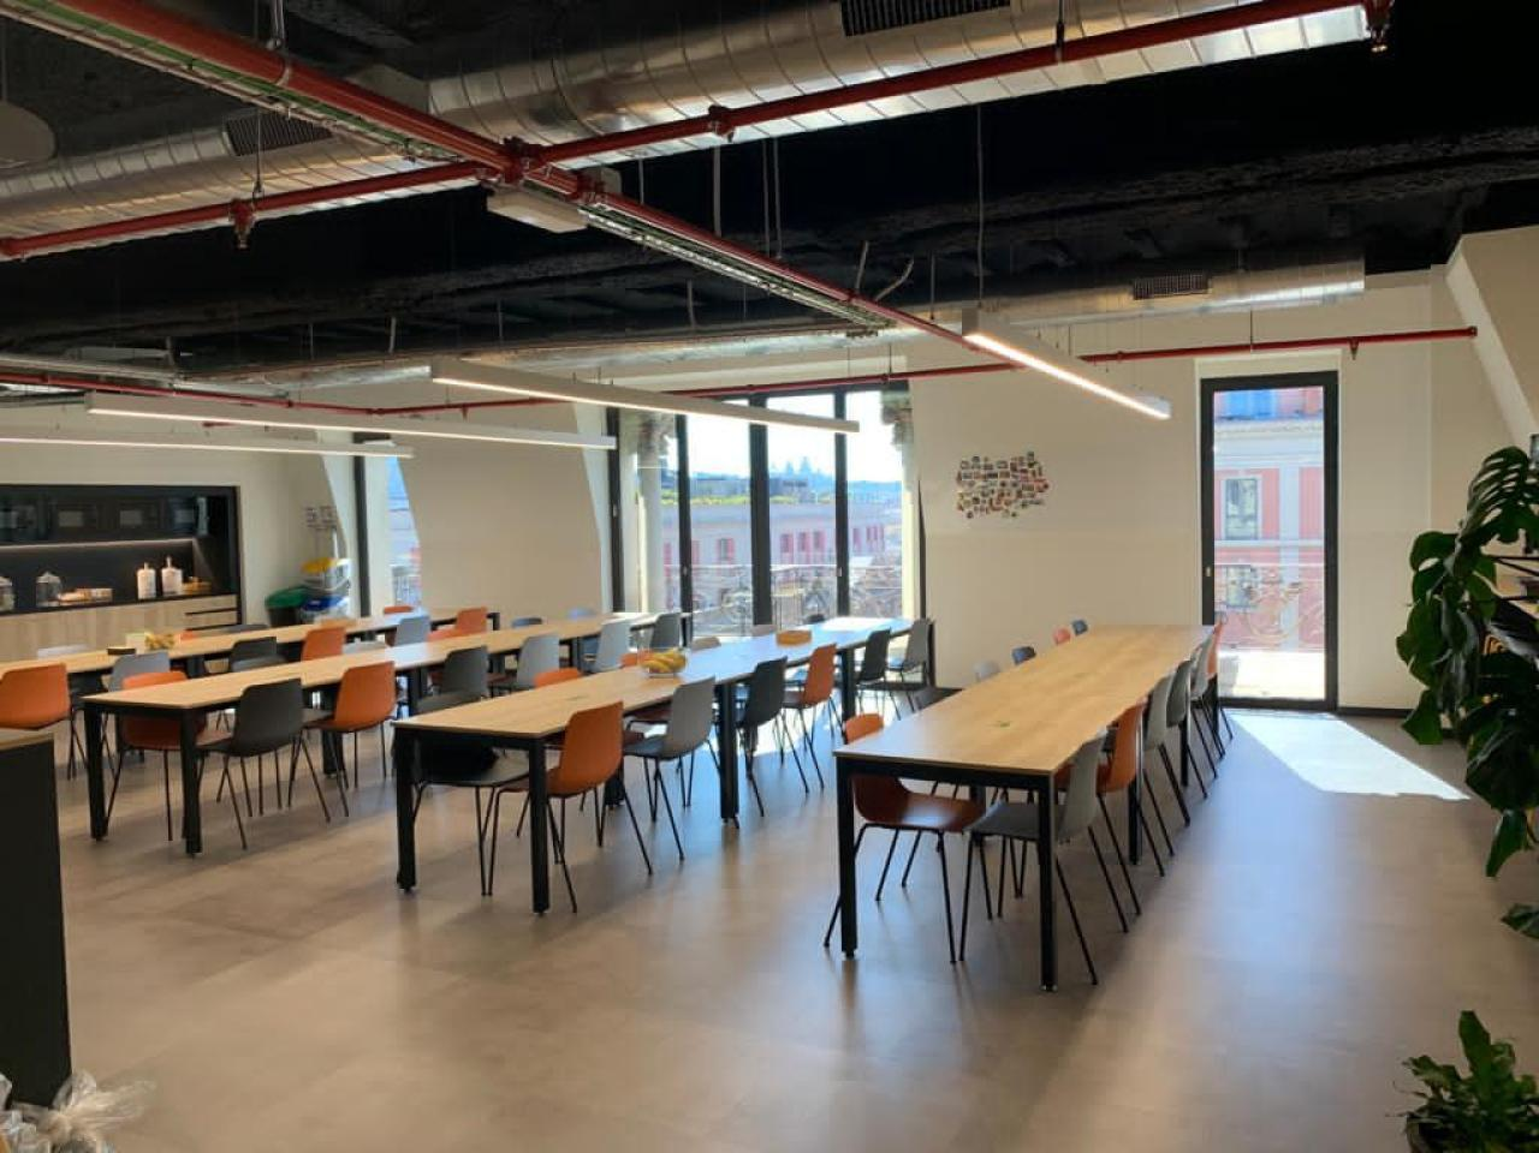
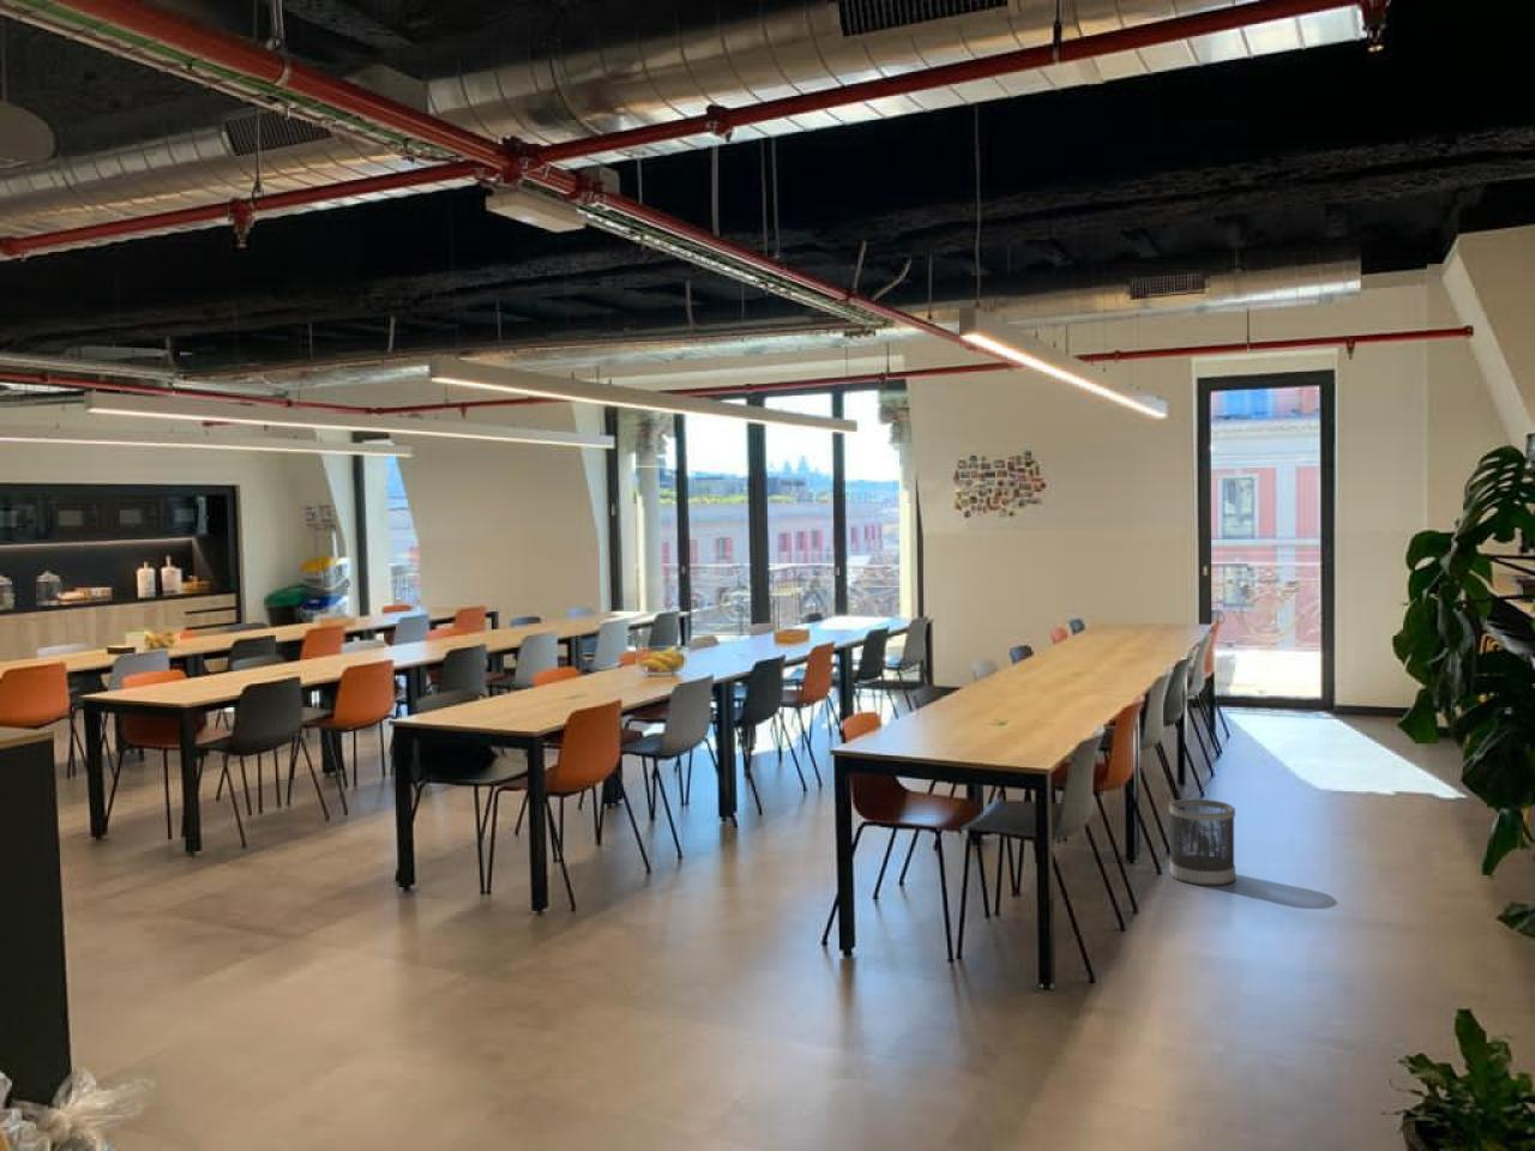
+ wastebasket (1201, 840)
